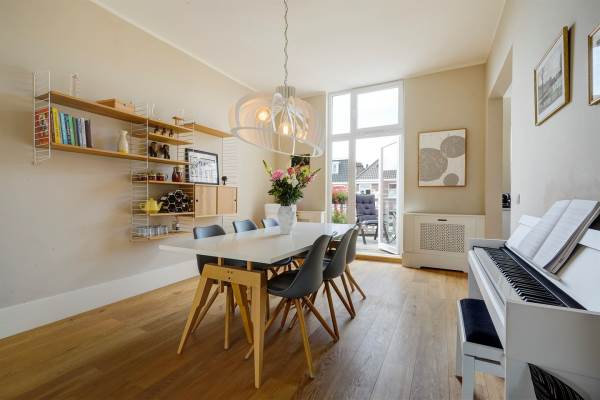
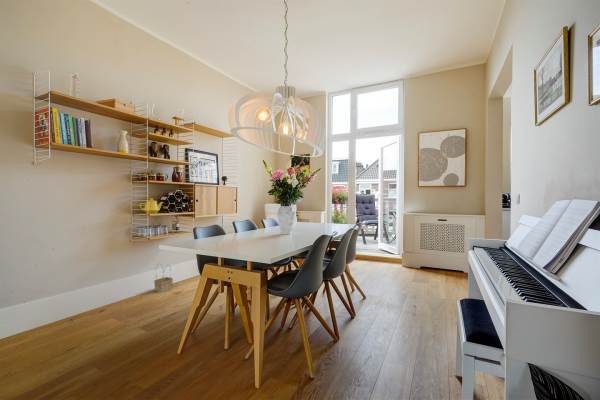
+ basket (163, 278)
